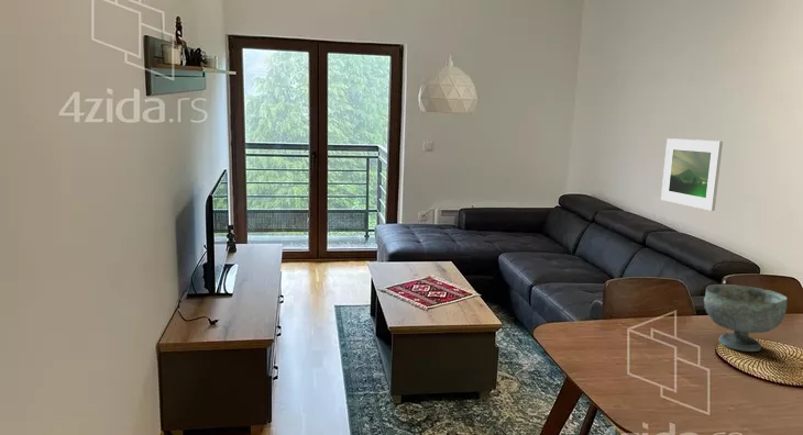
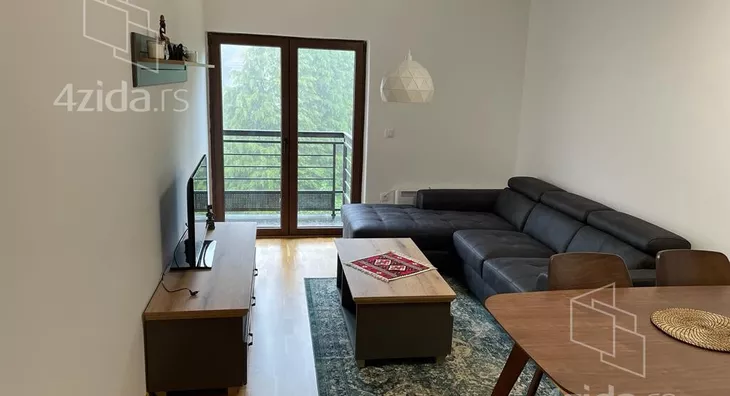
- decorative bowl (741, 317)
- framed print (689, 172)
